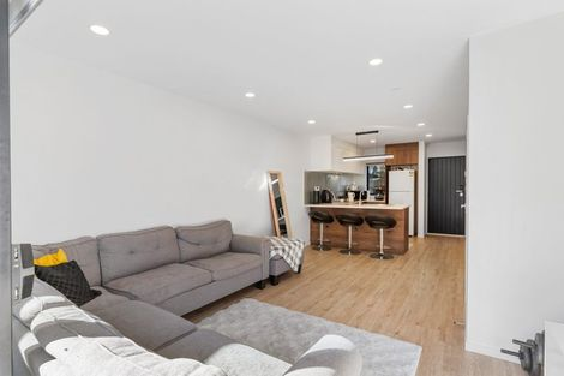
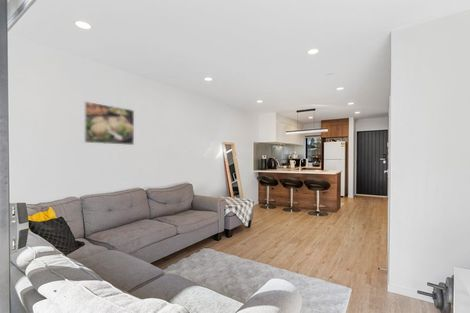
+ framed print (111, 125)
